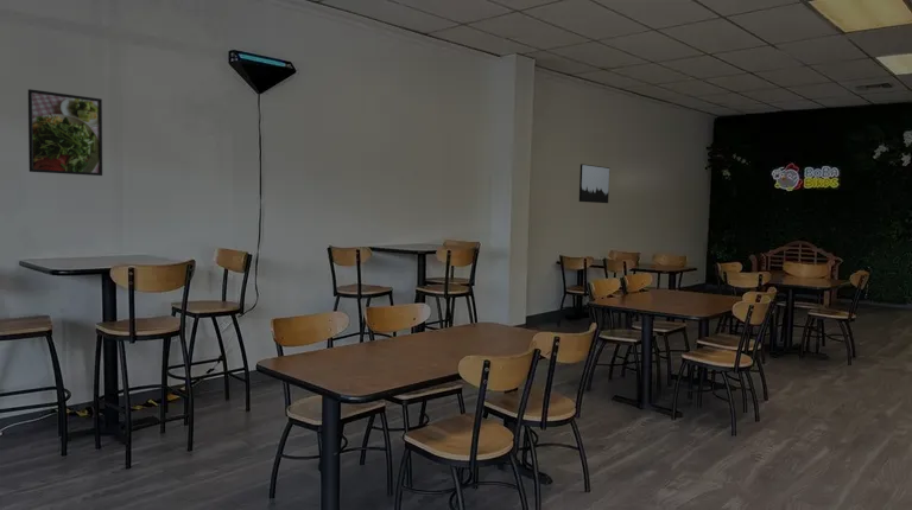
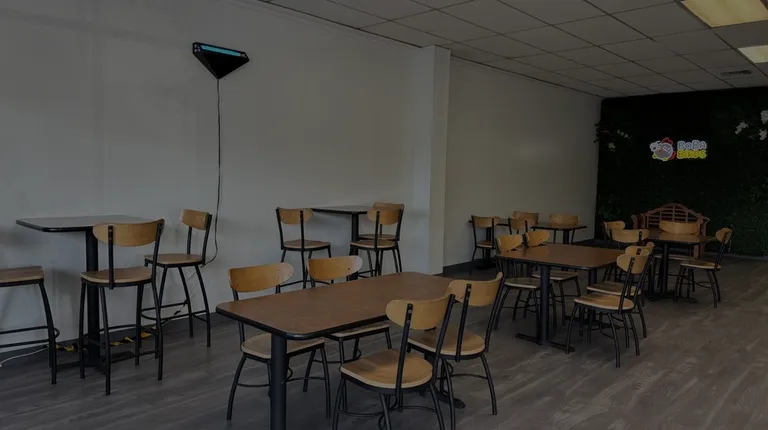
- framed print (66, 134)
- wall art (594, 184)
